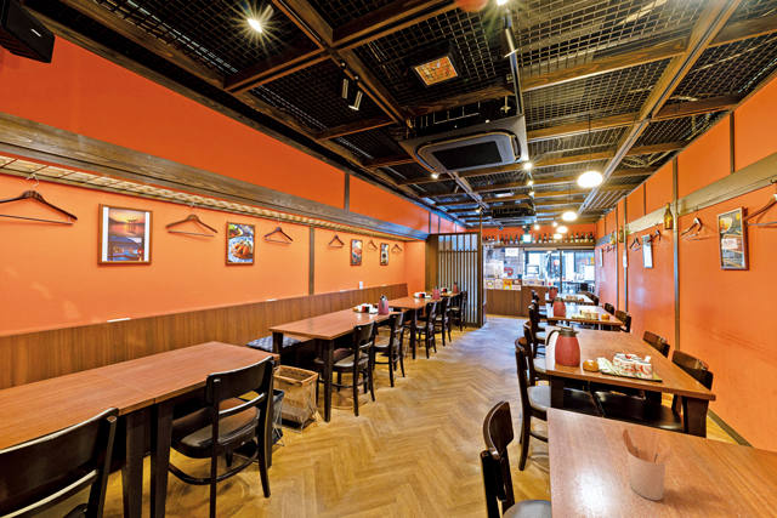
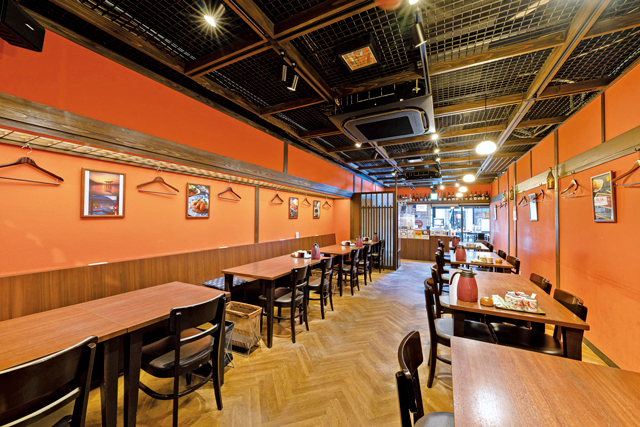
- utensil holder (646, 460)
